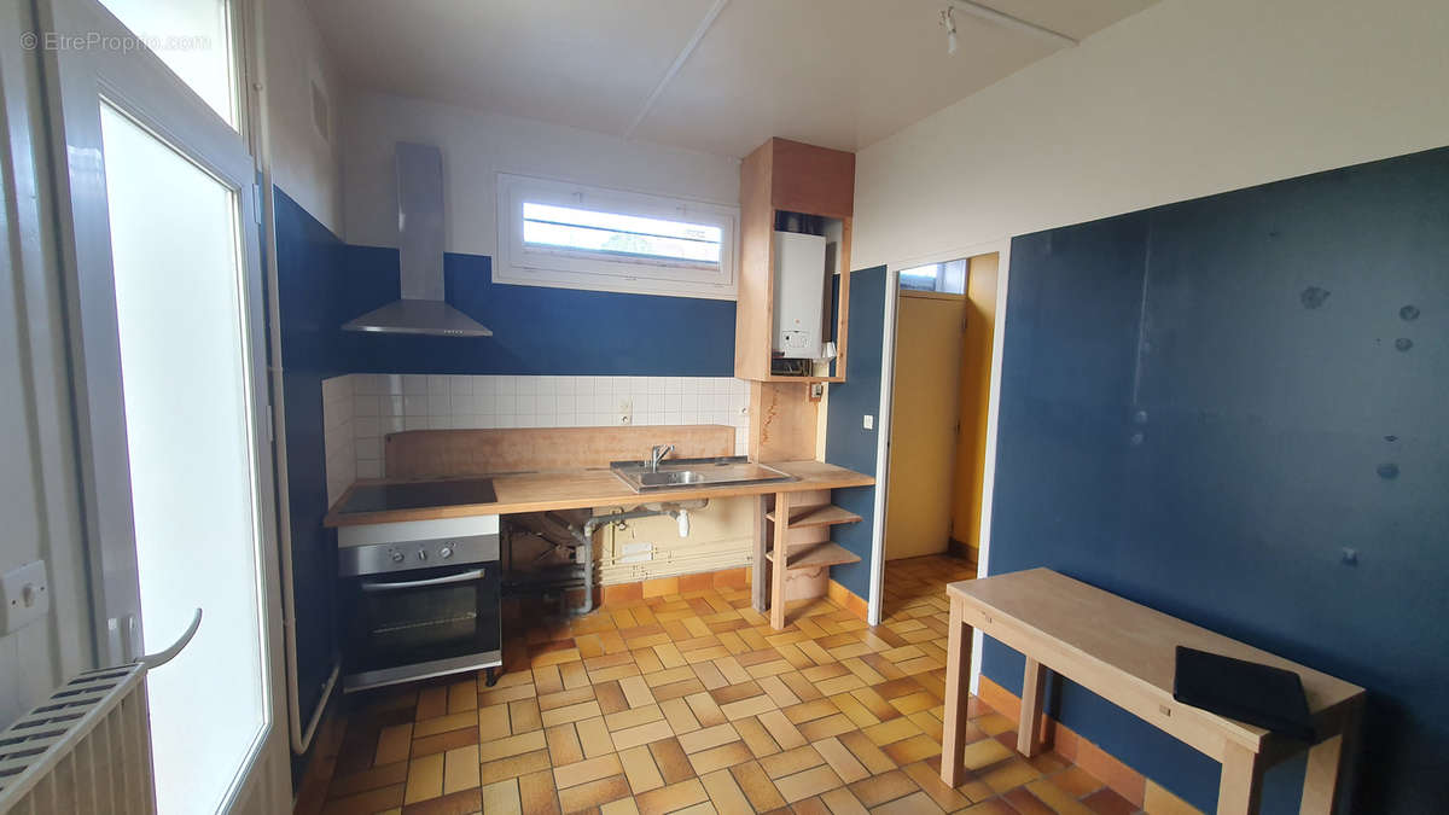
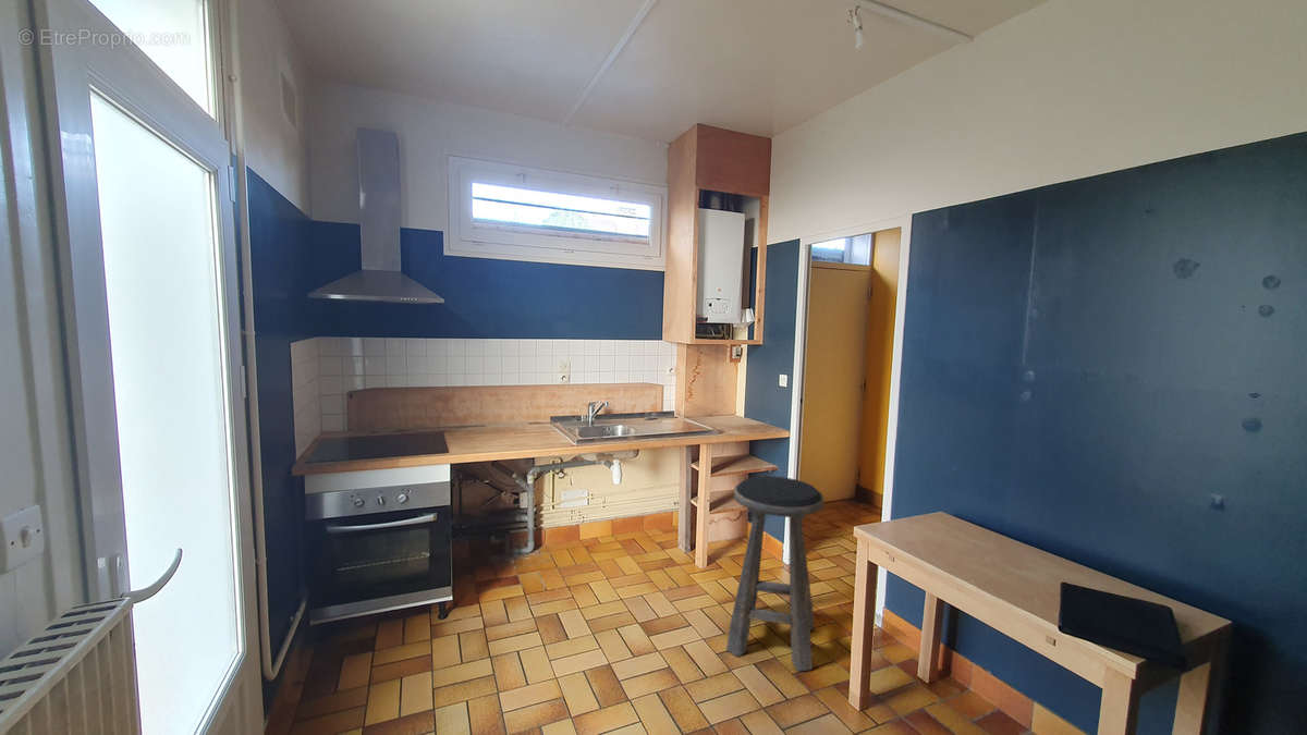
+ stool (760, 560)
